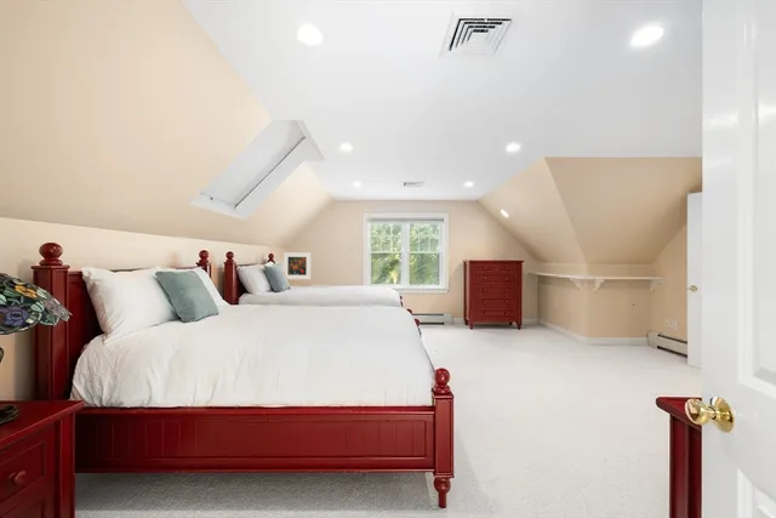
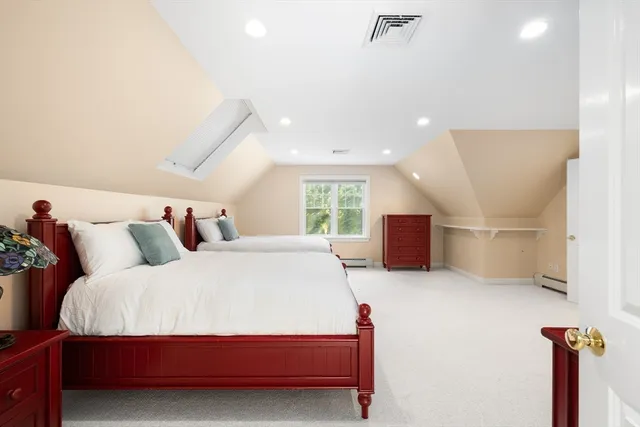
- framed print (297, 266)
